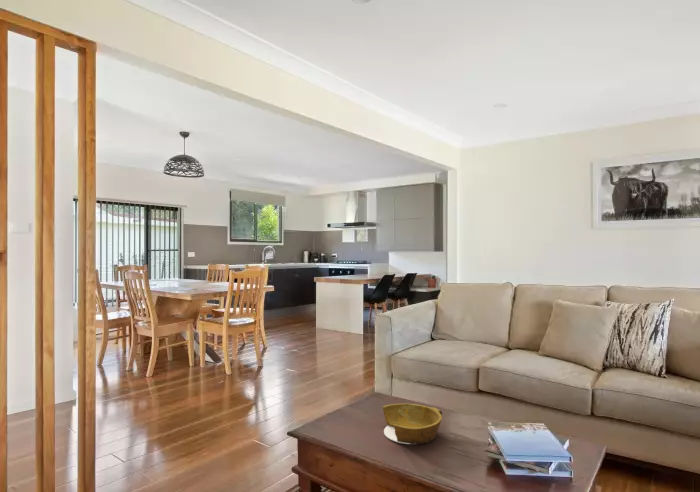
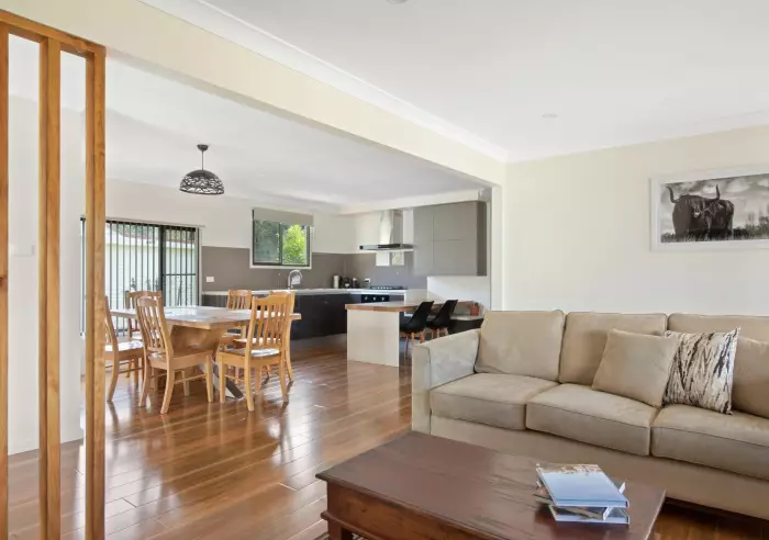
- bowl (410, 422)
